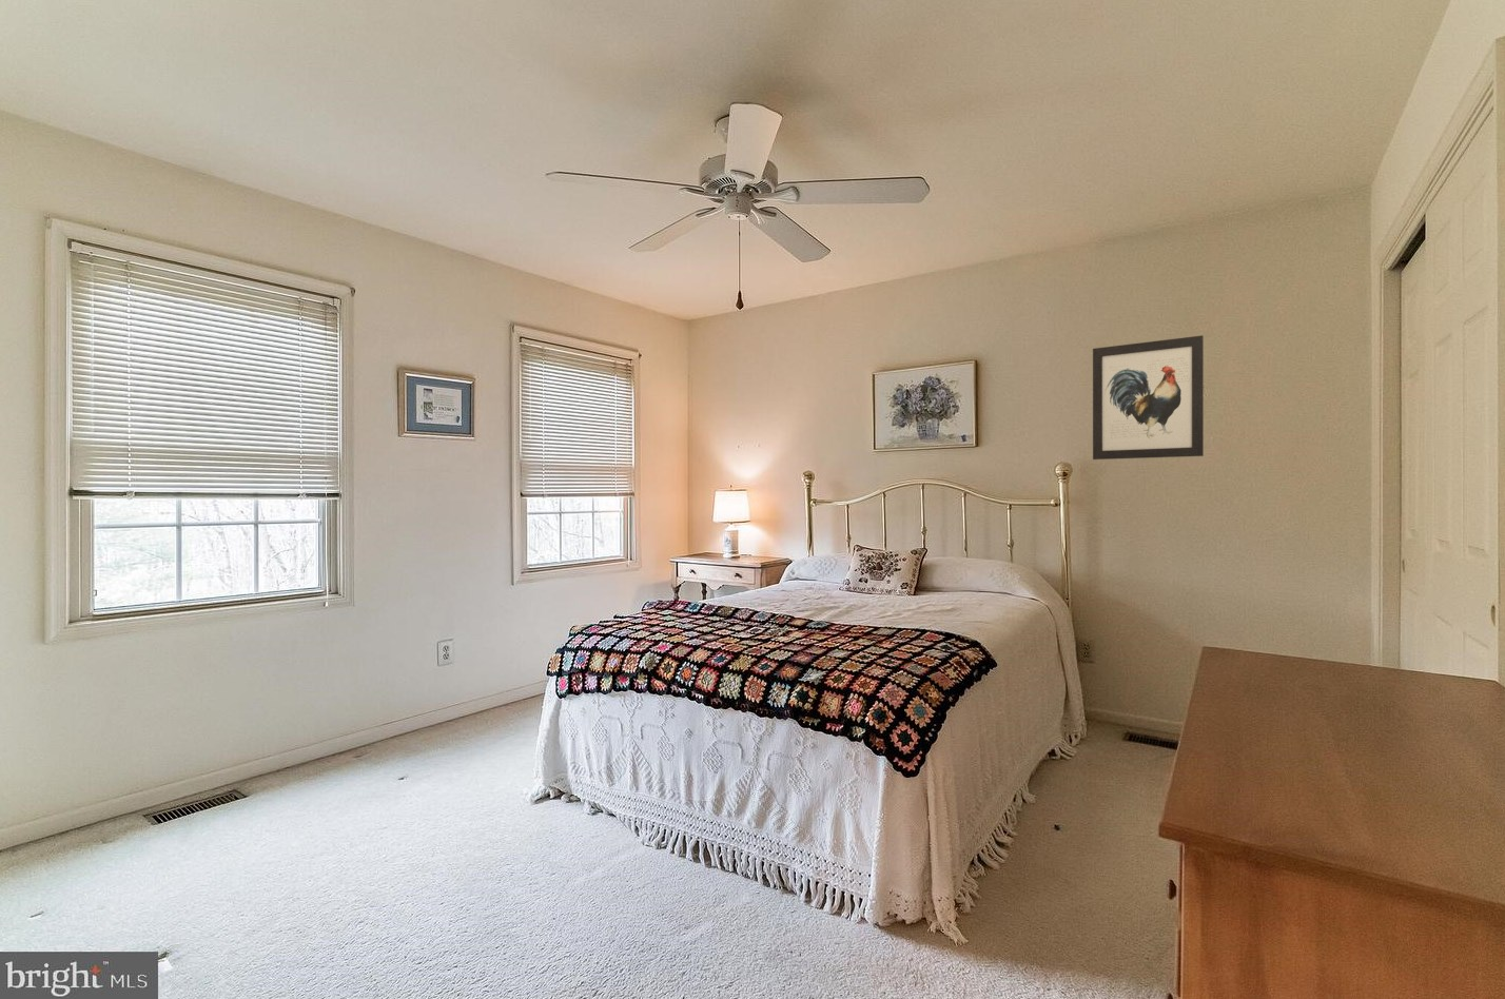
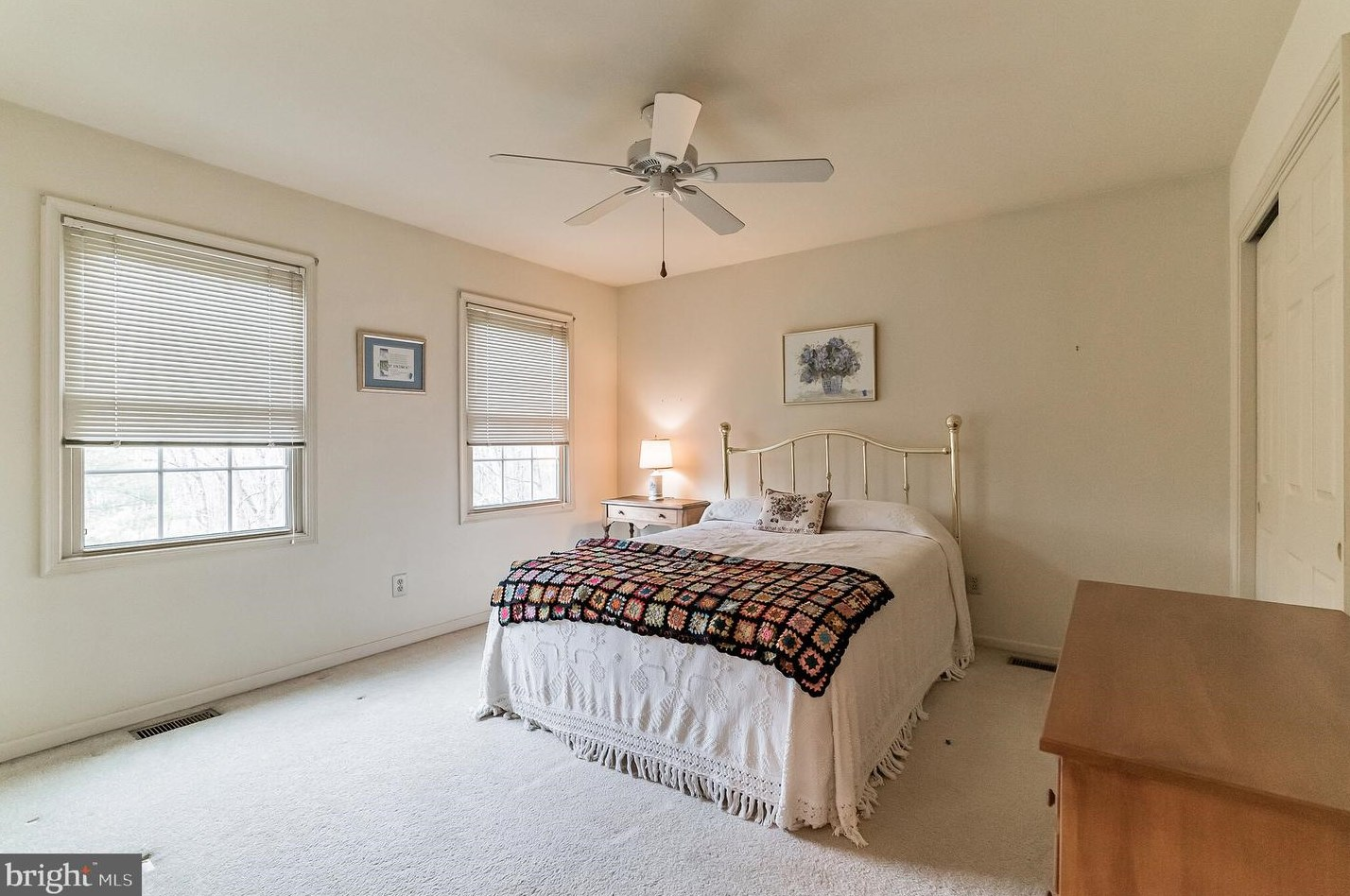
- wall art (1146, 399)
